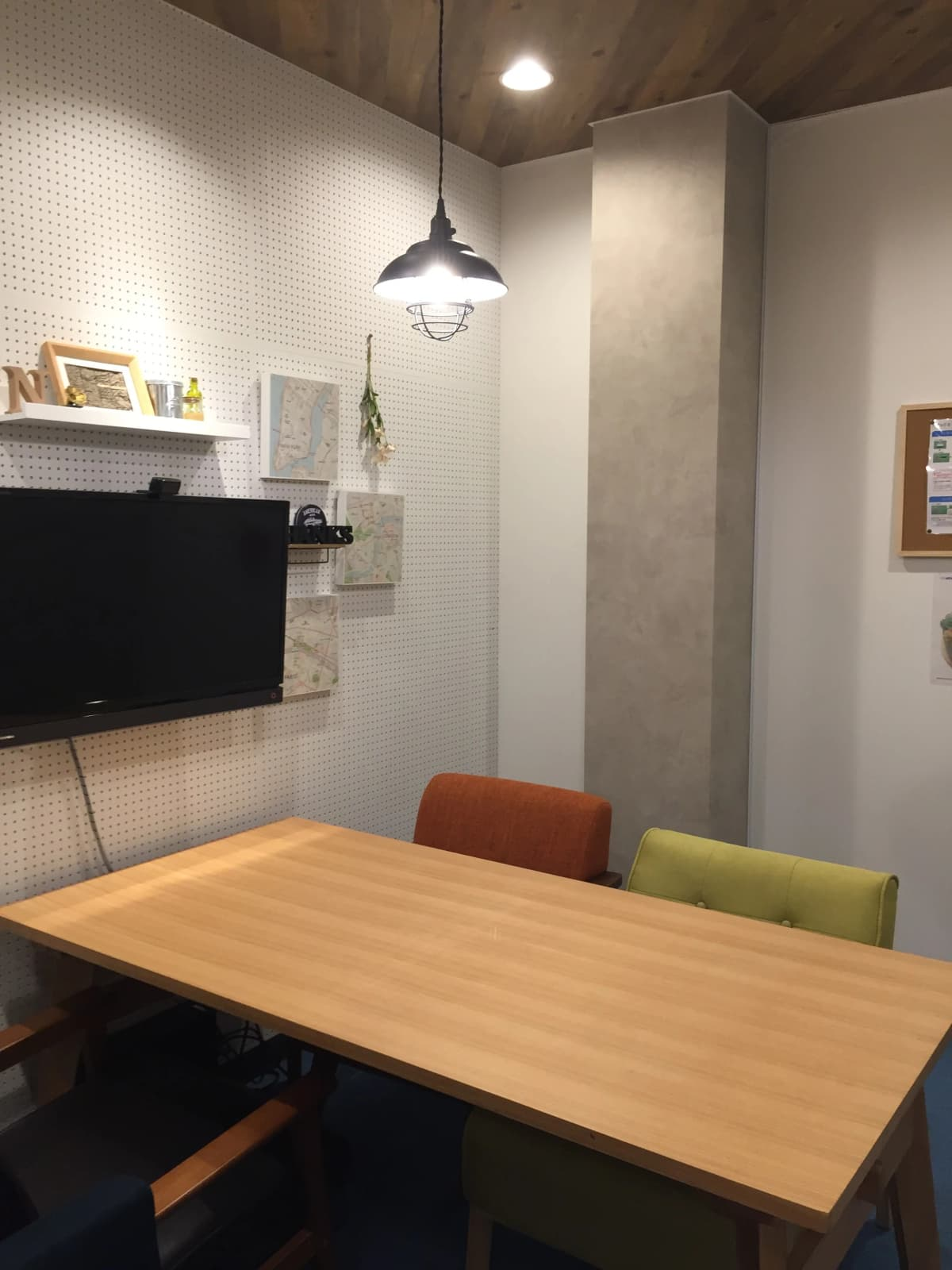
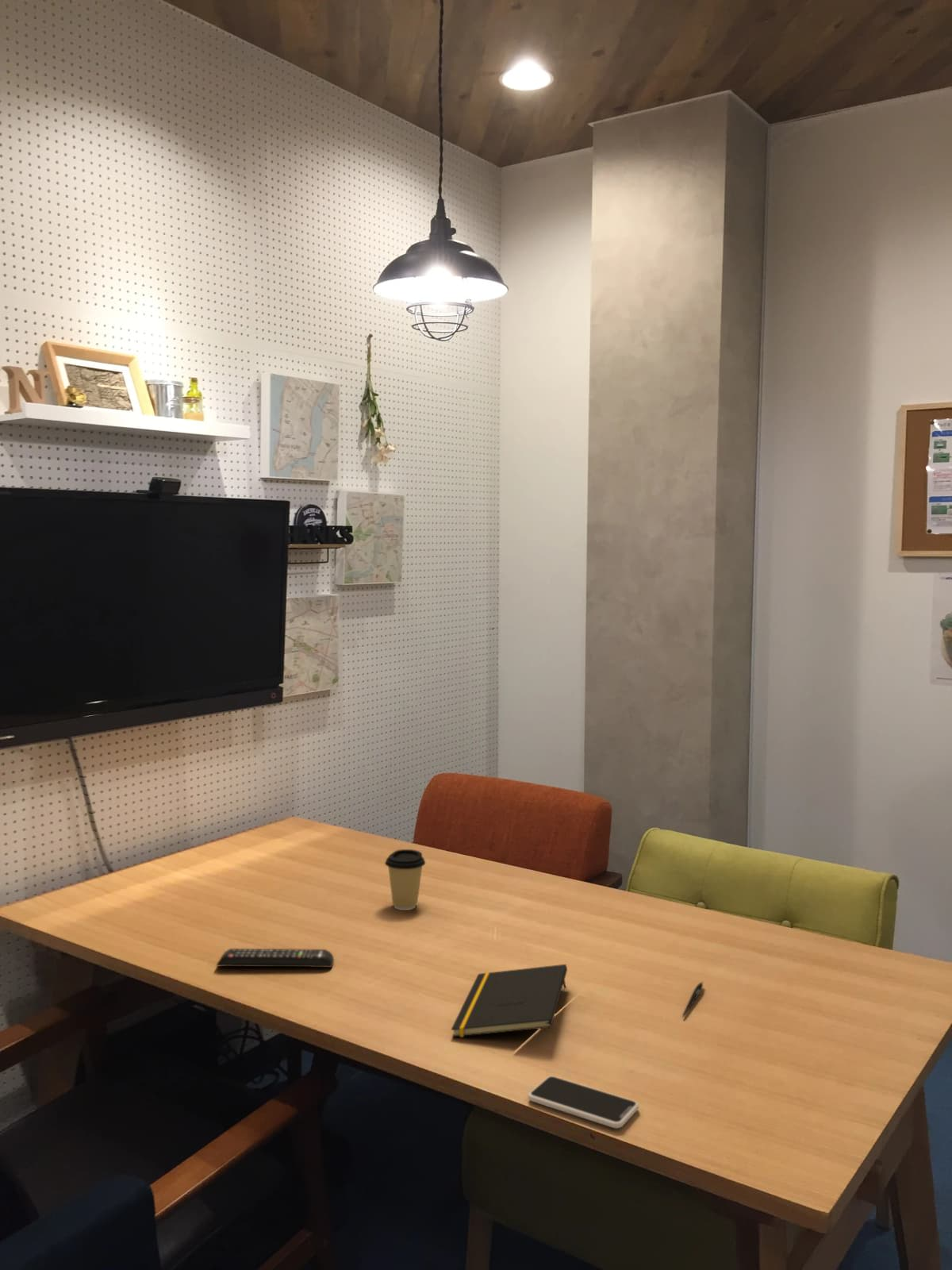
+ remote control (275, 959)
+ coffee cup (405, 880)
+ smartphone (582, 1101)
+ pen (692, 998)
+ notepad (512, 999)
